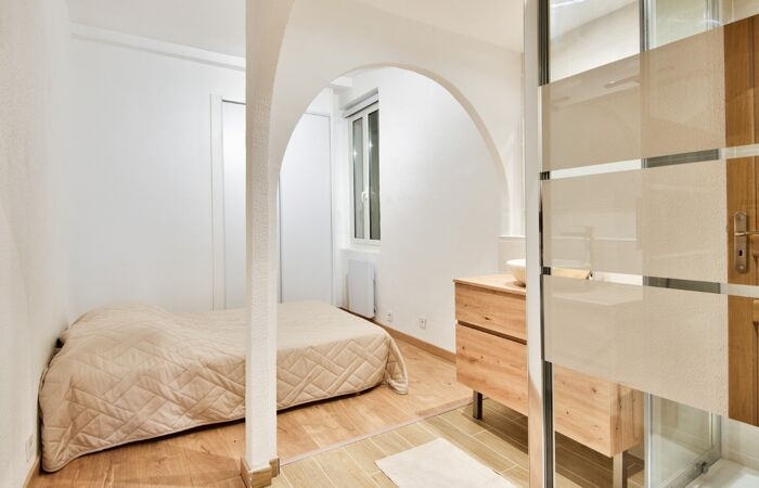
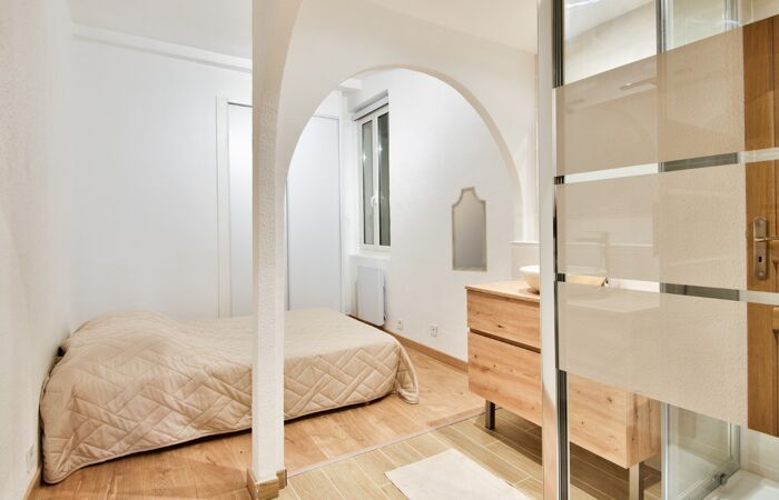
+ home mirror (467, 229)
